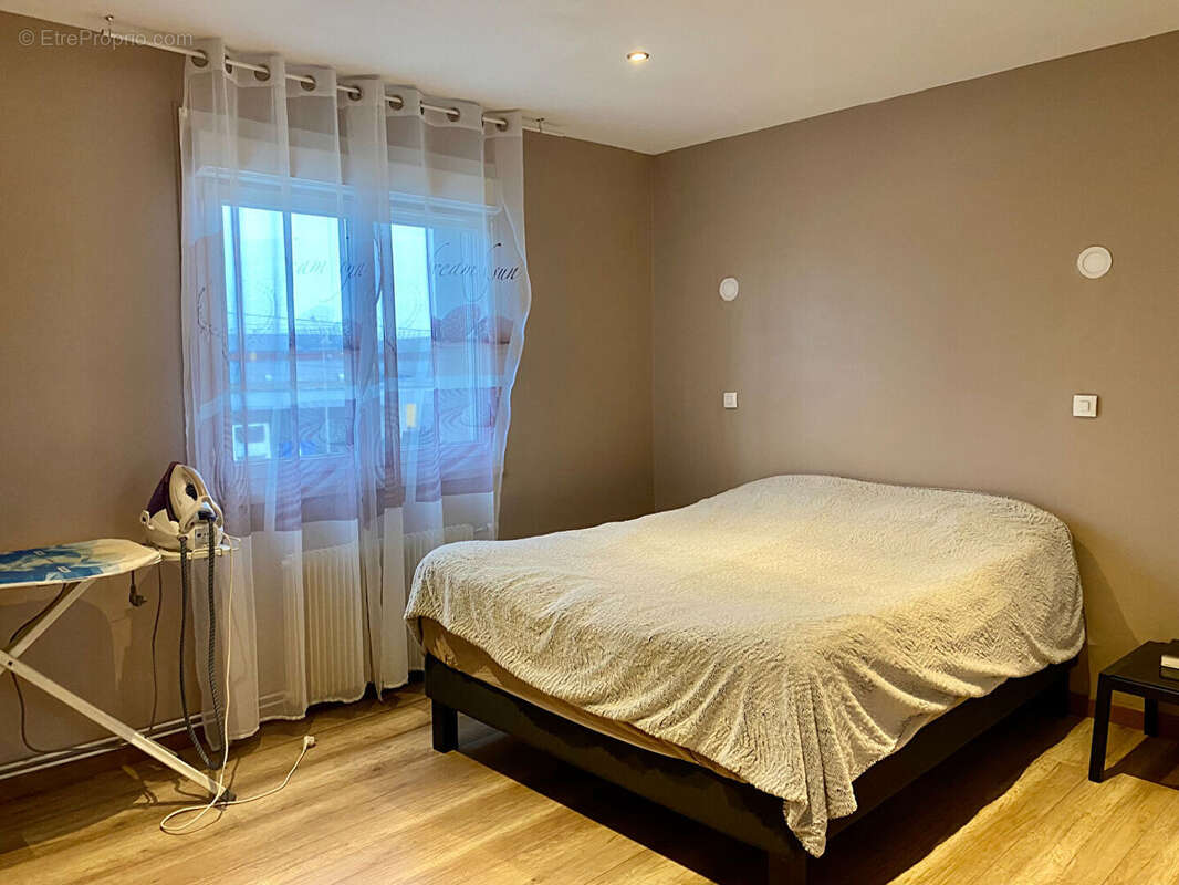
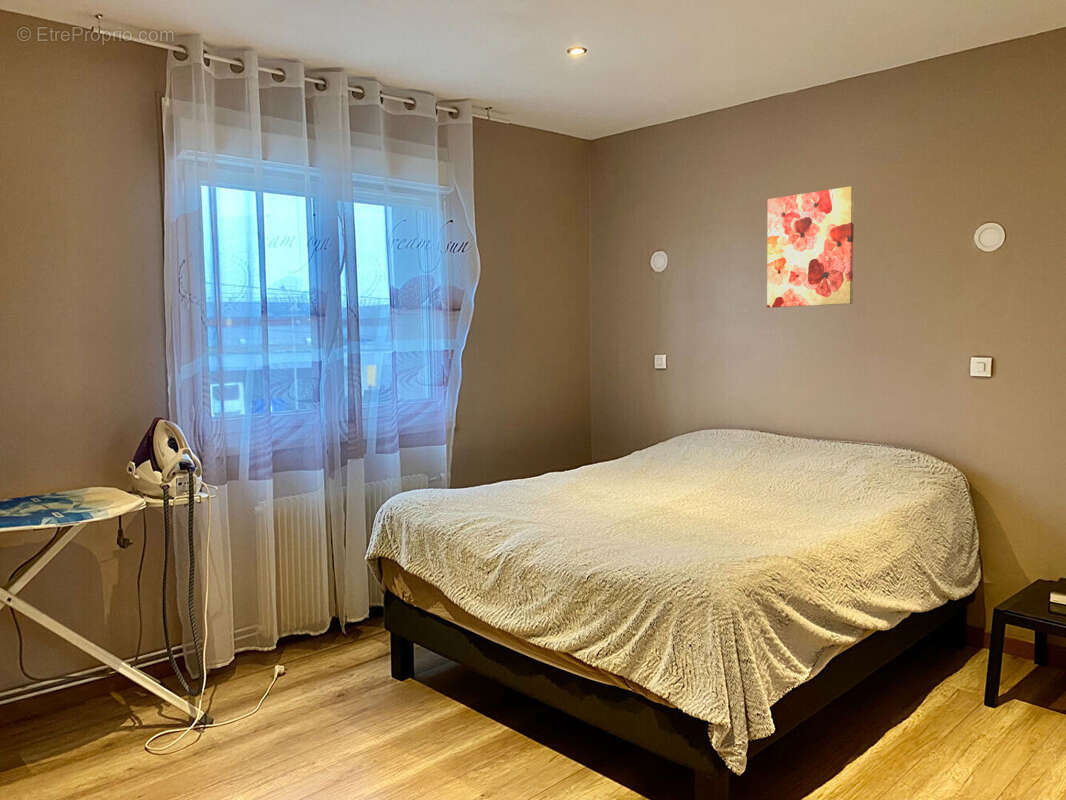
+ wall art (808, 249)
